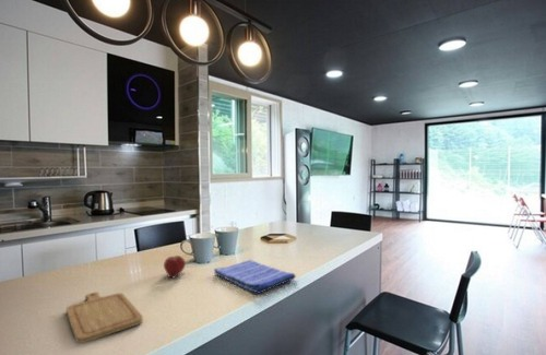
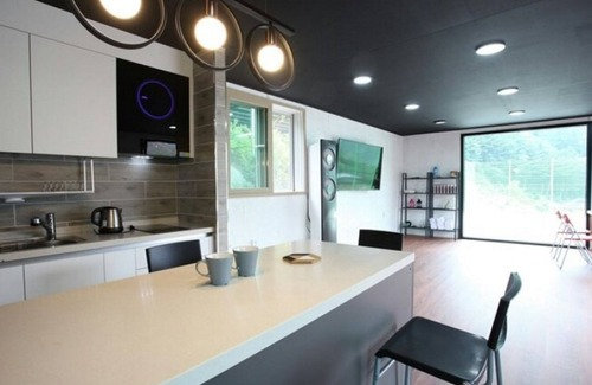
- dish towel (253, 272)
- fruit (174, 264)
- chopping board (100, 310)
